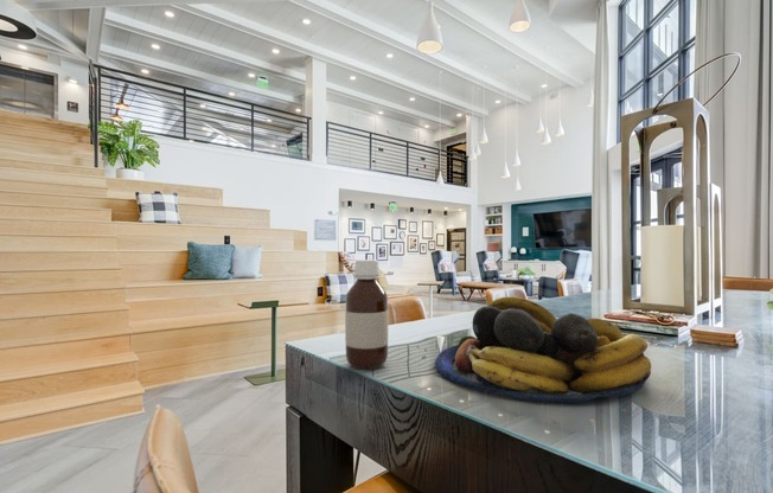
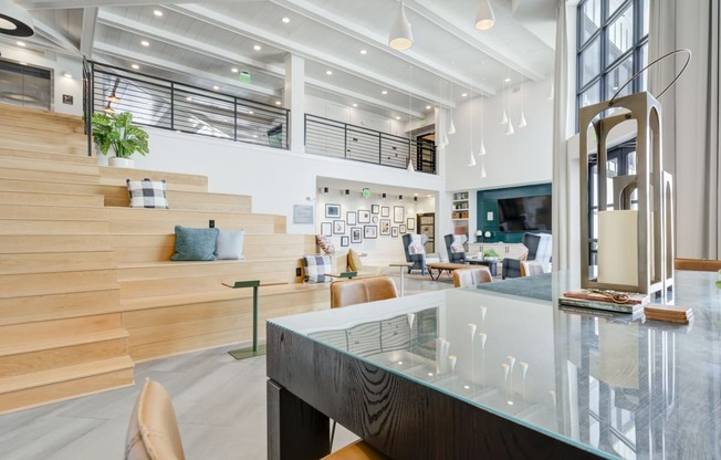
- bottle (366, 312)
- fruit bowl (530, 332)
